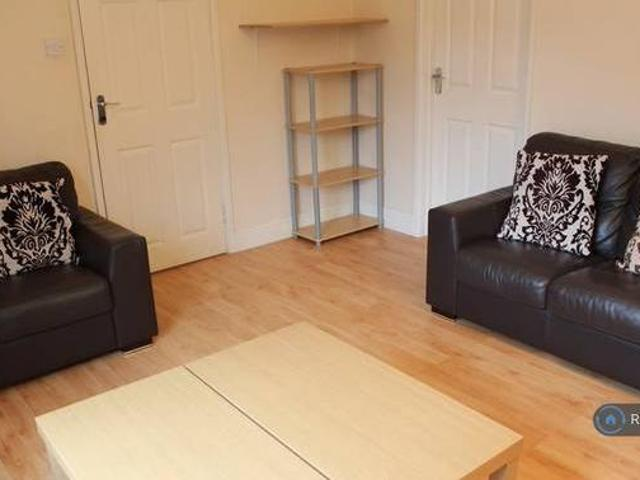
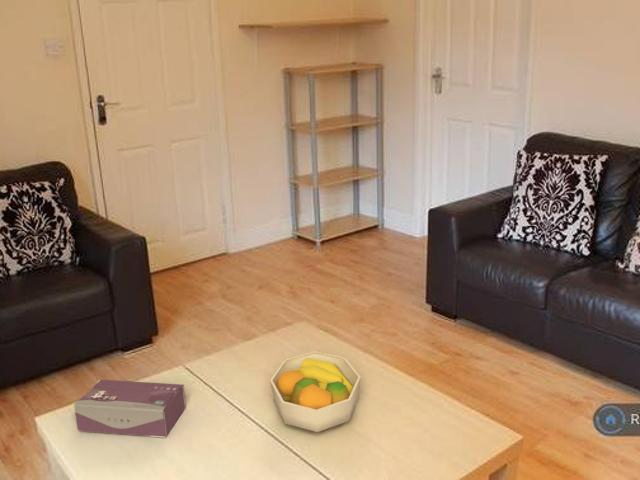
+ fruit bowl (315, 386)
+ tissue box (131, 406)
